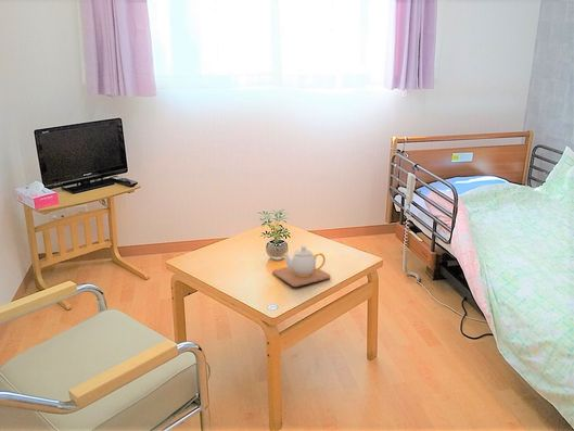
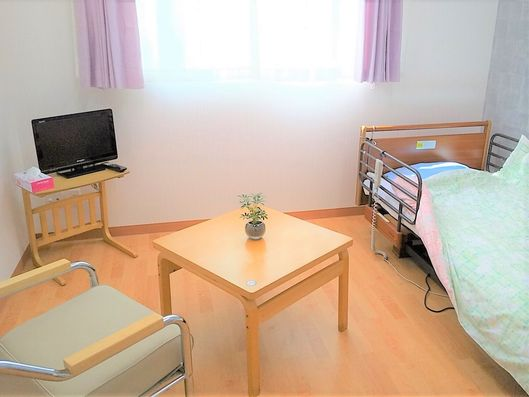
- teapot (301, 259)
